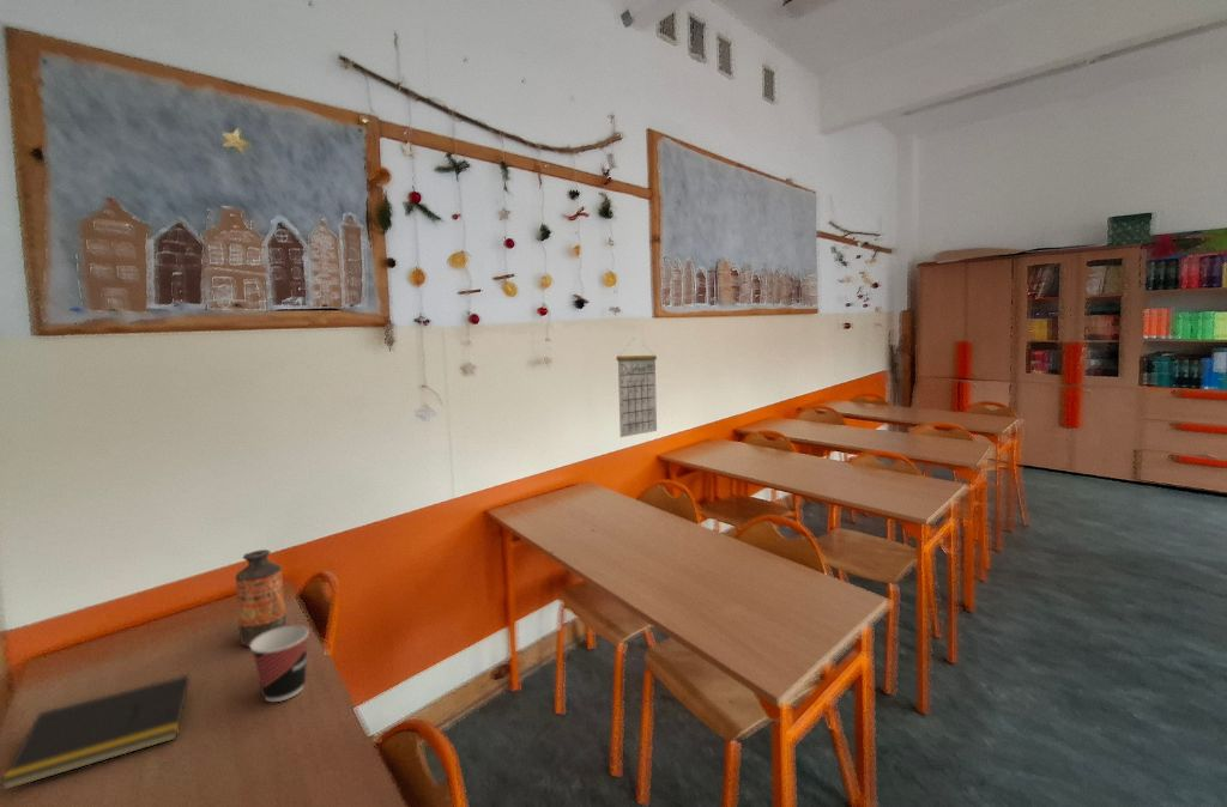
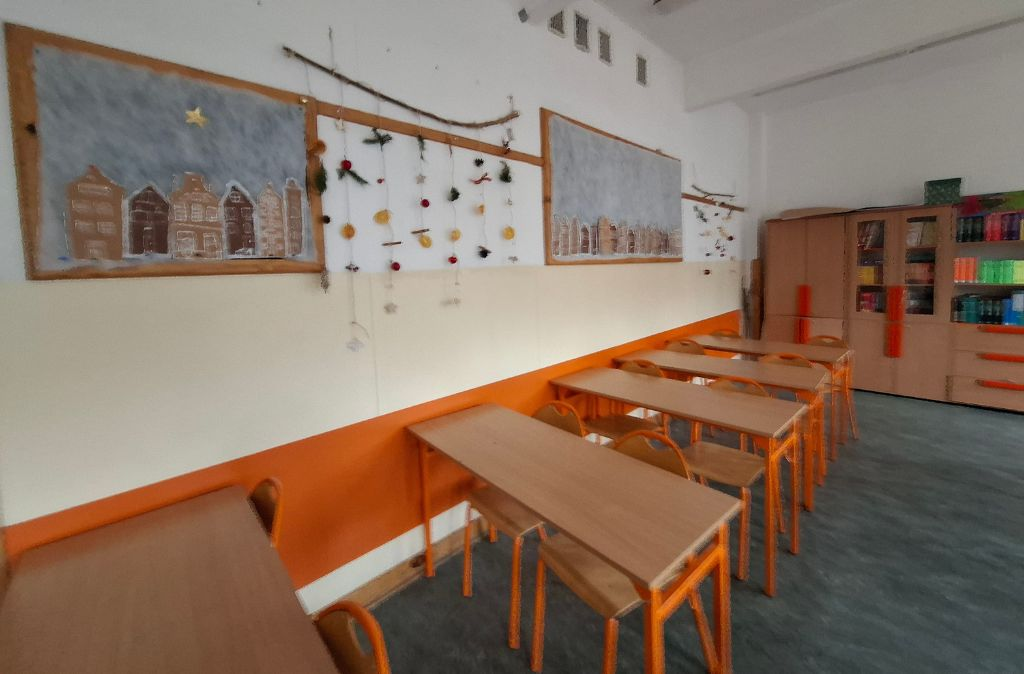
- notepad (107, 724)
- cup (282, 665)
- calendar (637, 386)
- bottle (260, 594)
